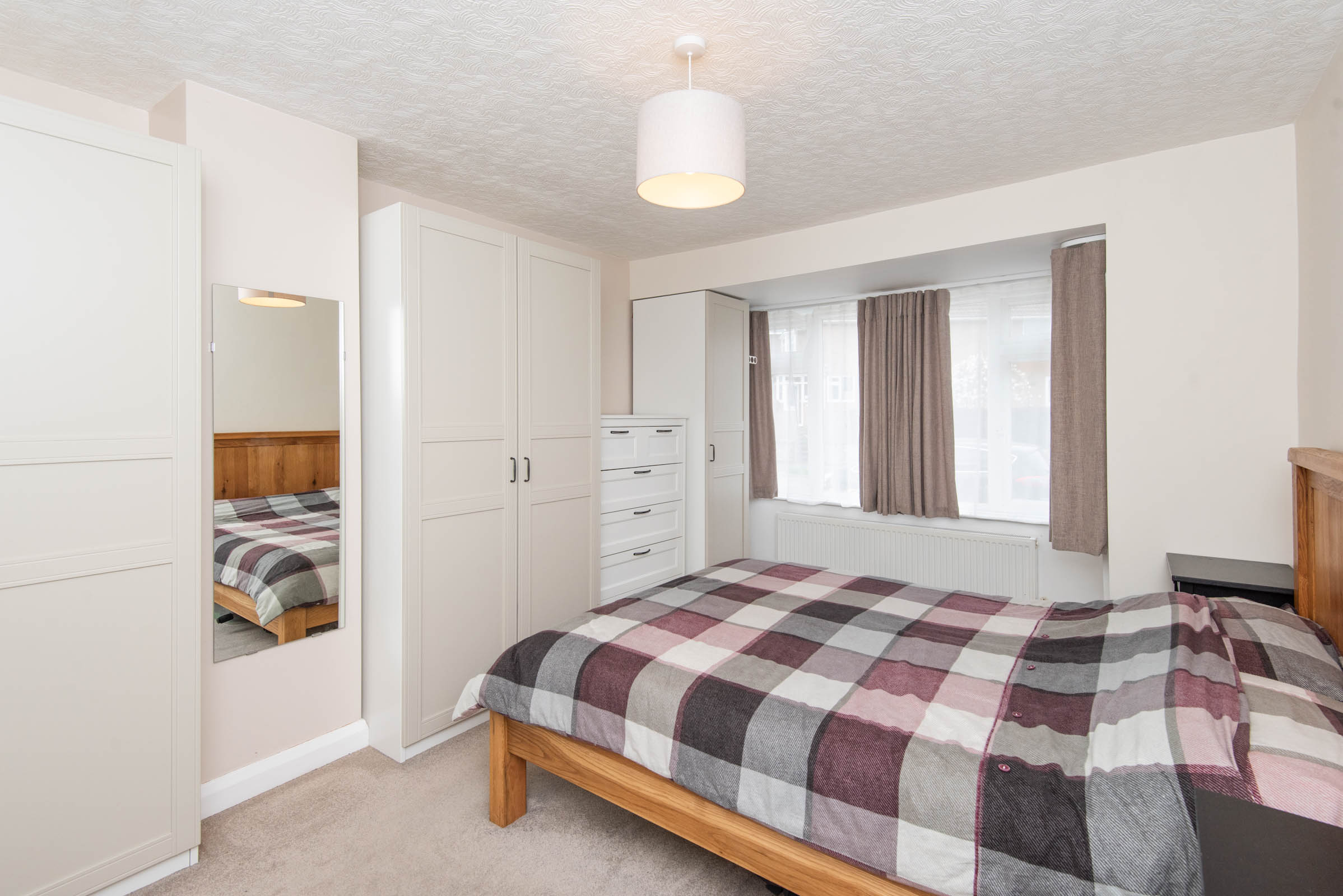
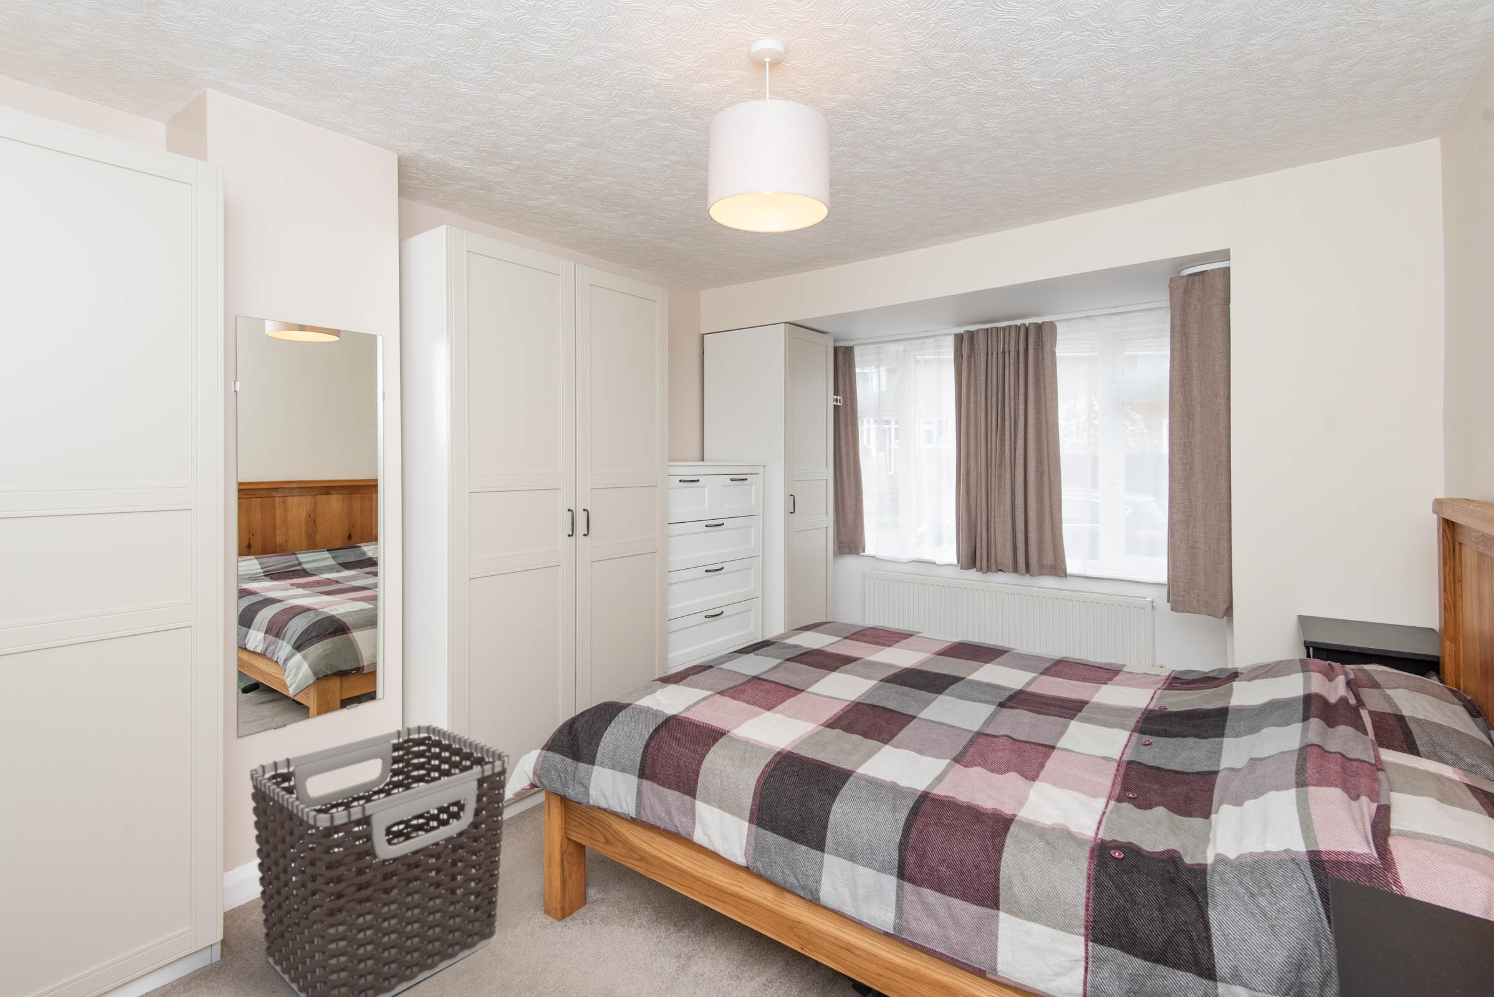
+ clothes hamper (384, 853)
